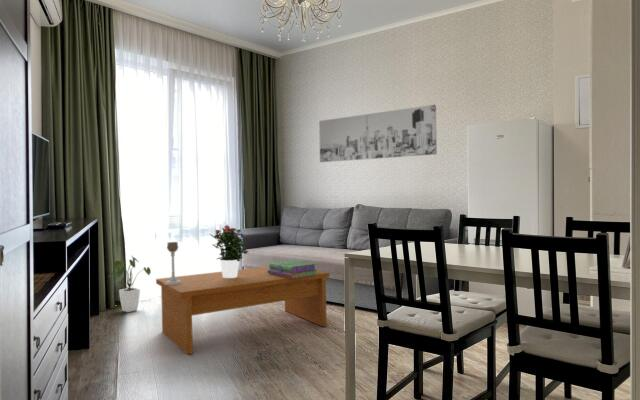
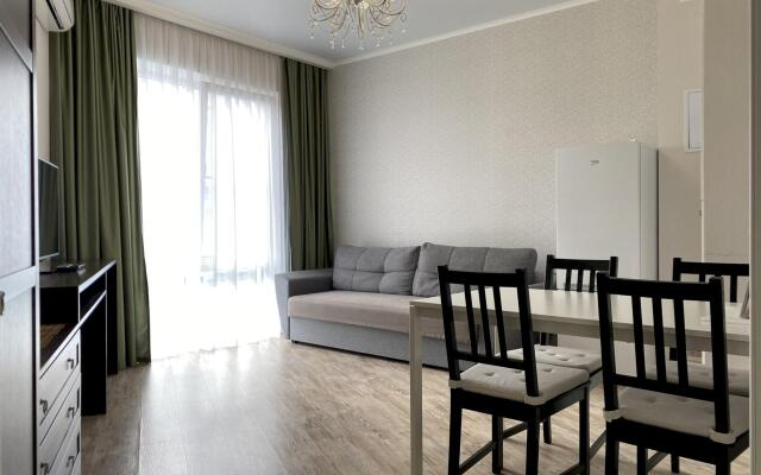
- house plant (132, 283)
- candle holder (172, 262)
- coffee table (245, 302)
- stack of books (292, 268)
- potted flower (229, 250)
- wall art (372, 136)
